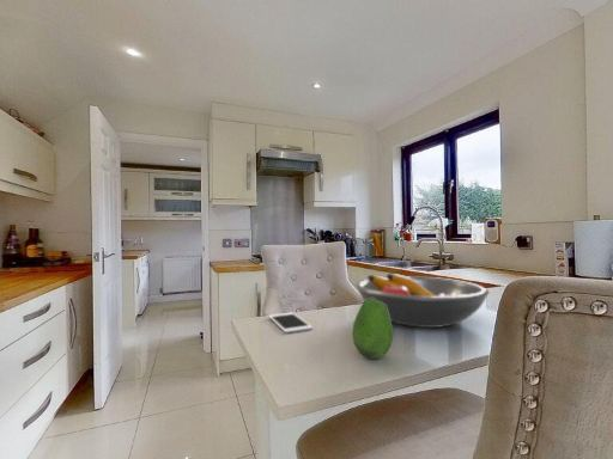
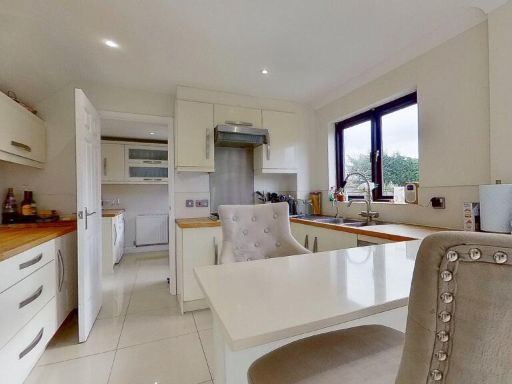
- fruit (372, 326)
- fruit bowl (418, 298)
- cell phone (289, 322)
